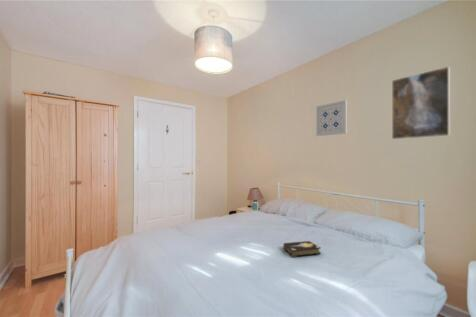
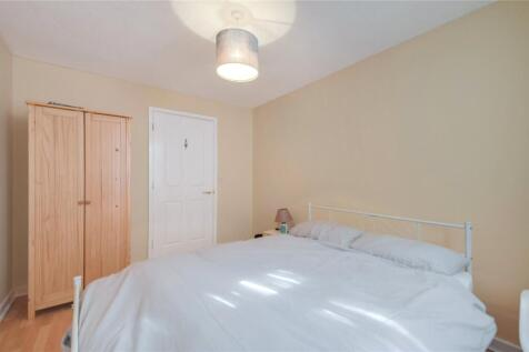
- wall art (330, 119)
- hardback book (301, 247)
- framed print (418, 105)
